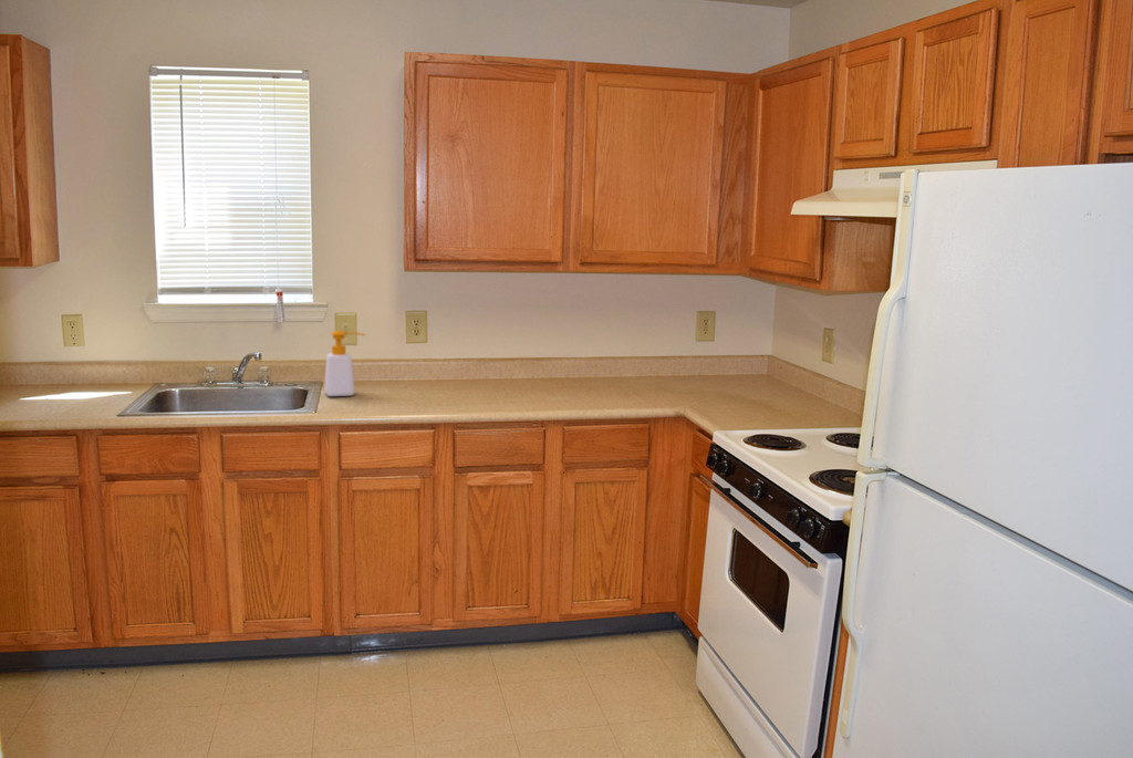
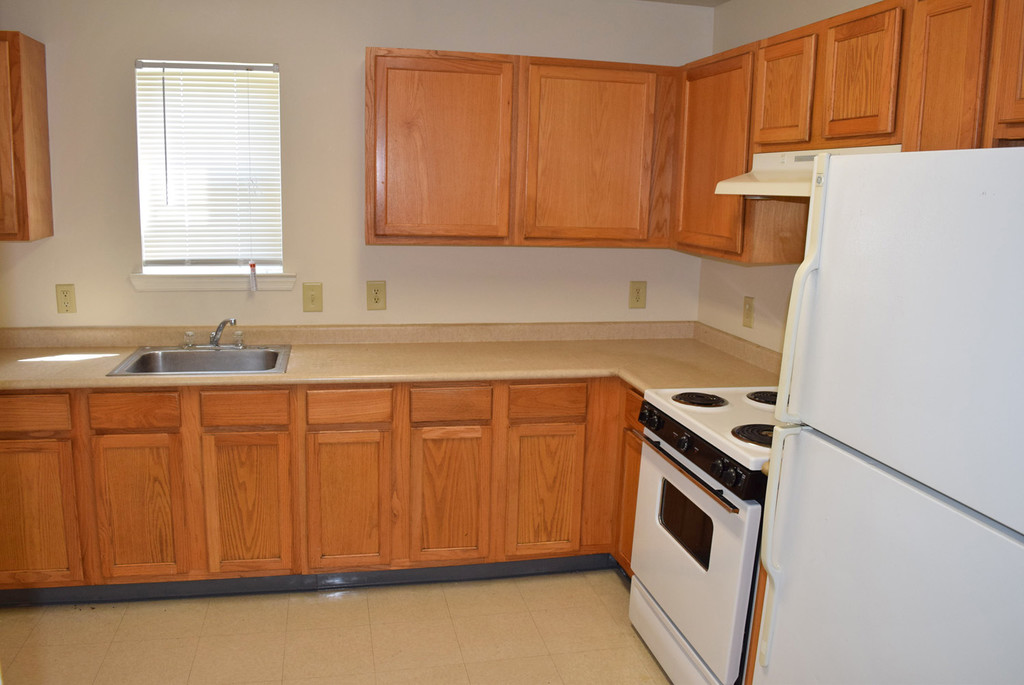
- soap bottle (345, 362)
